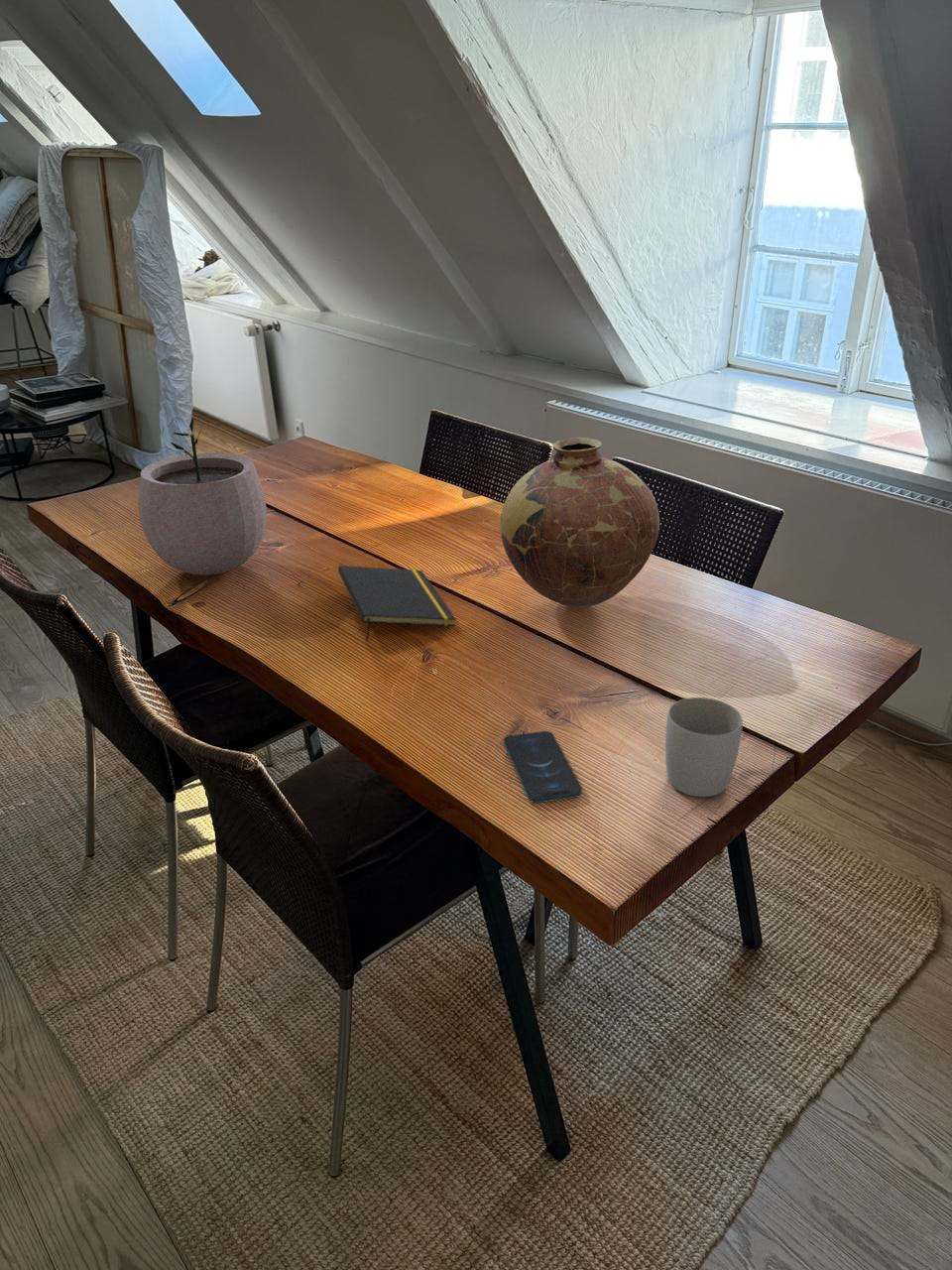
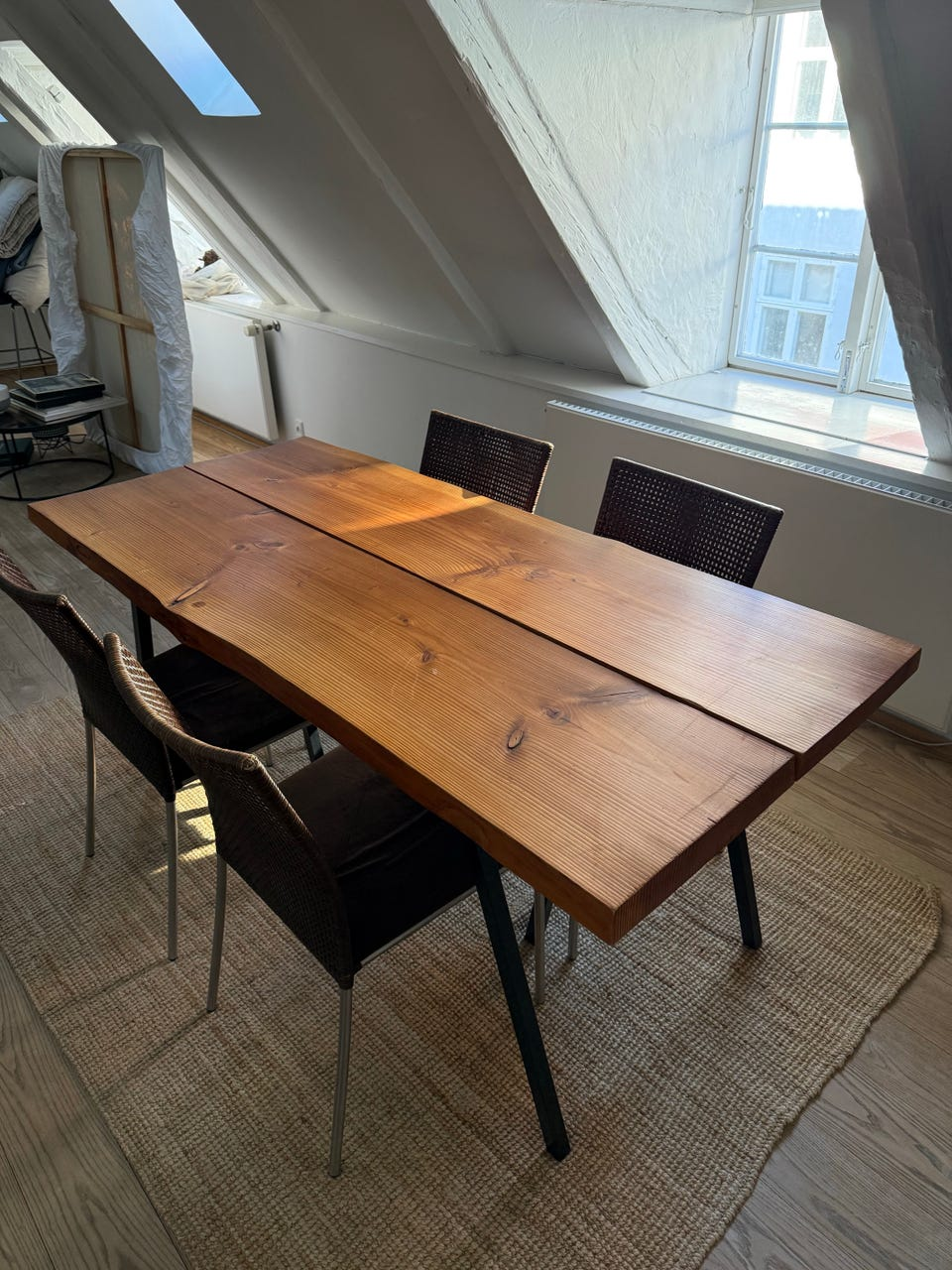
- notepad (394, 594)
- mug (709, 742)
- plant pot (201, 496)
- vase (580, 526)
- smartphone (540, 765)
